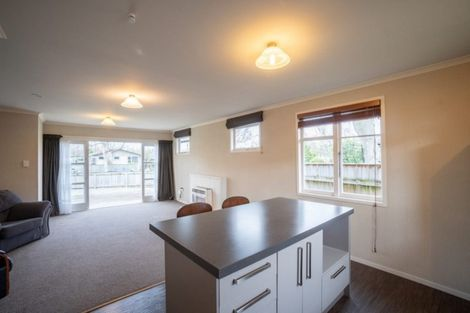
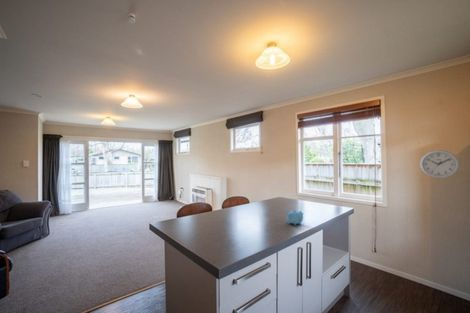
+ teapot (294, 216)
+ wall clock (438, 164)
